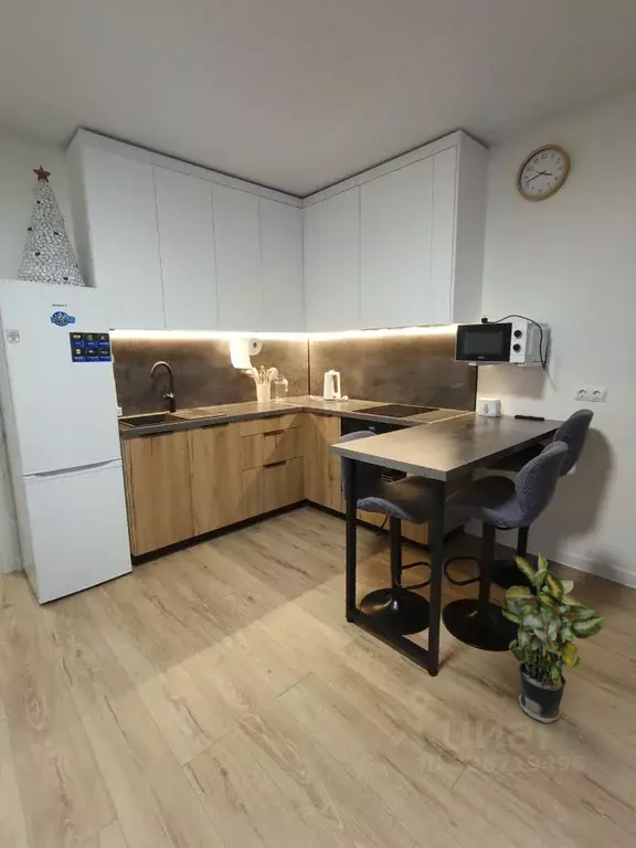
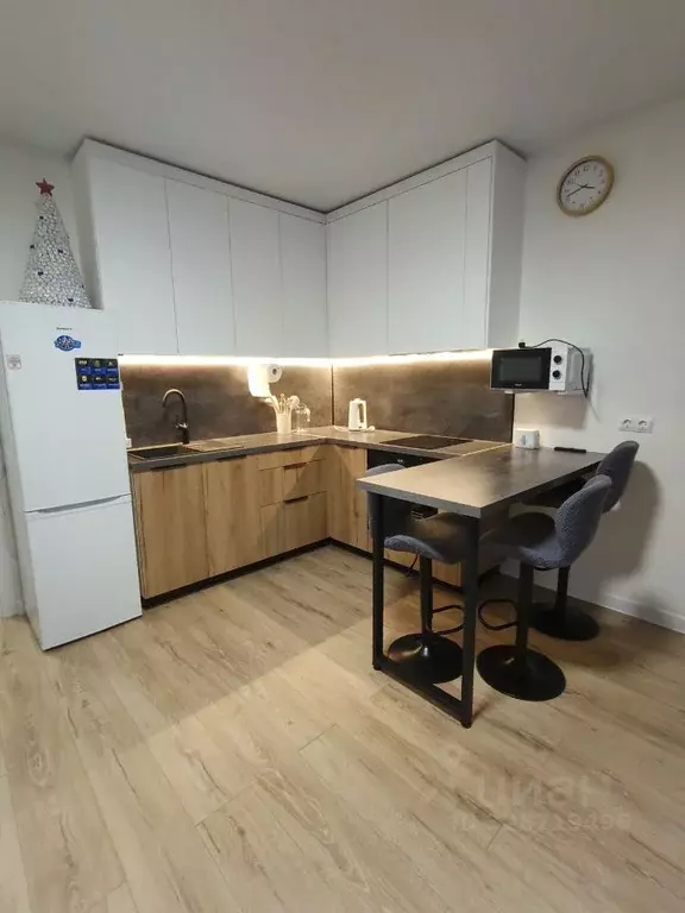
- potted plant (548, 642)
